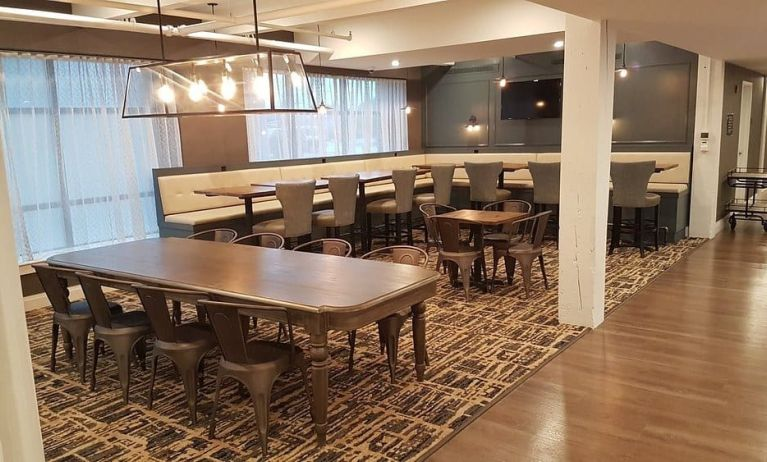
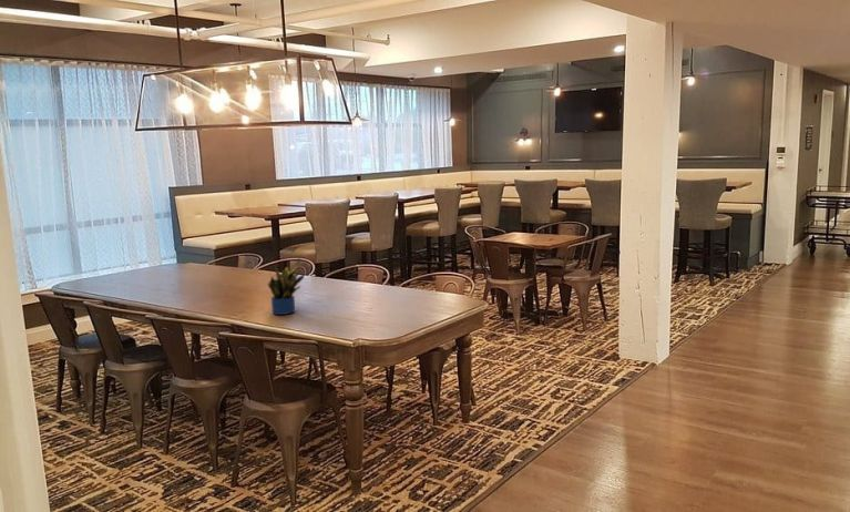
+ potted plant (288, 283)
